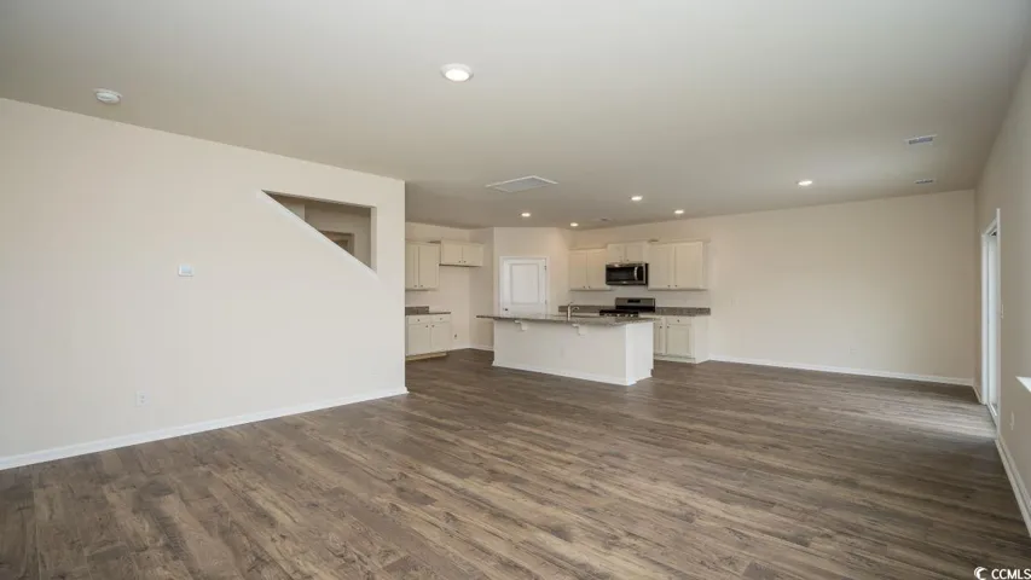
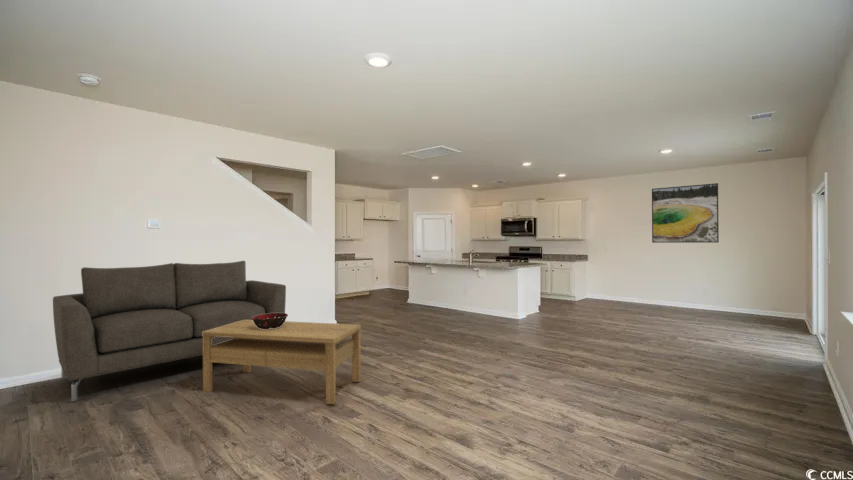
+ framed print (683, 214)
+ coffee table (284, 357)
+ decorative bowl (269, 321)
+ sofa (180, 314)
